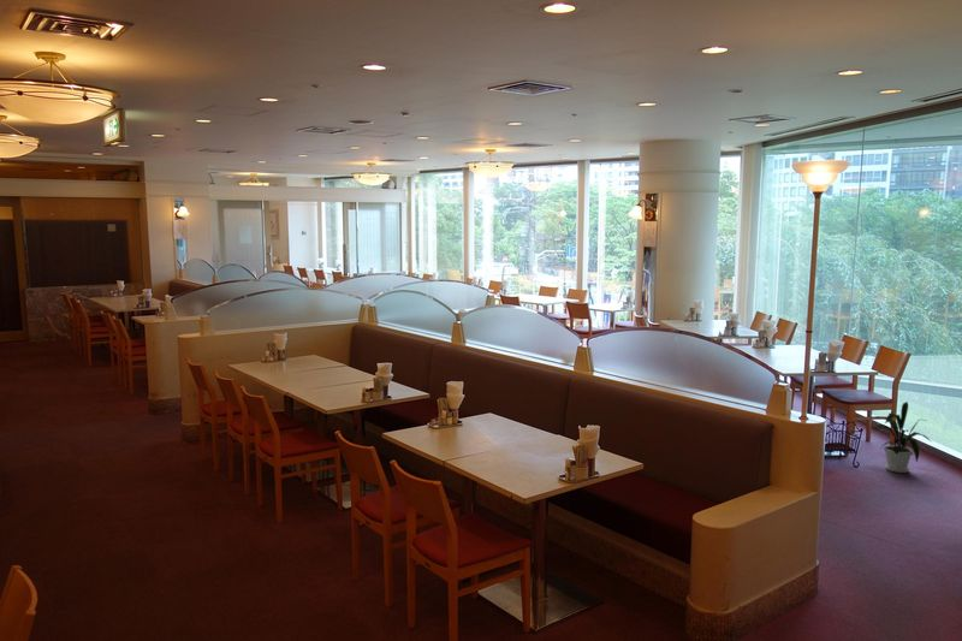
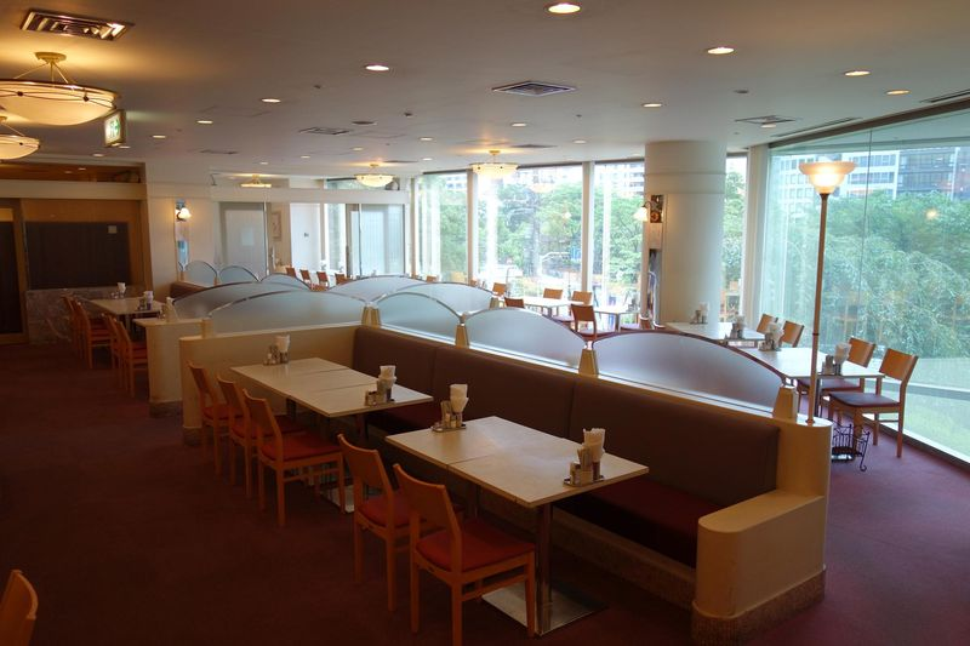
- house plant (897, 437)
